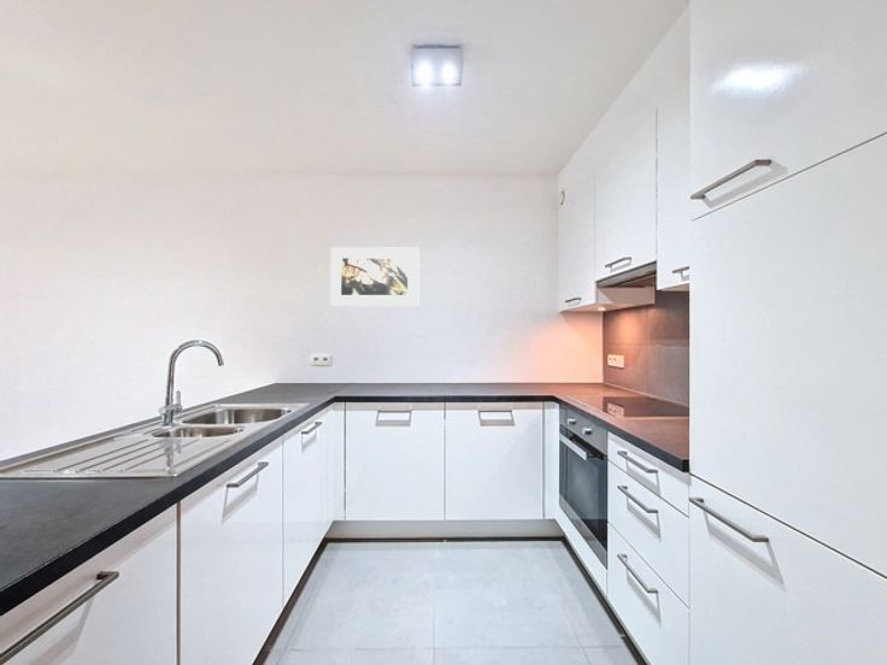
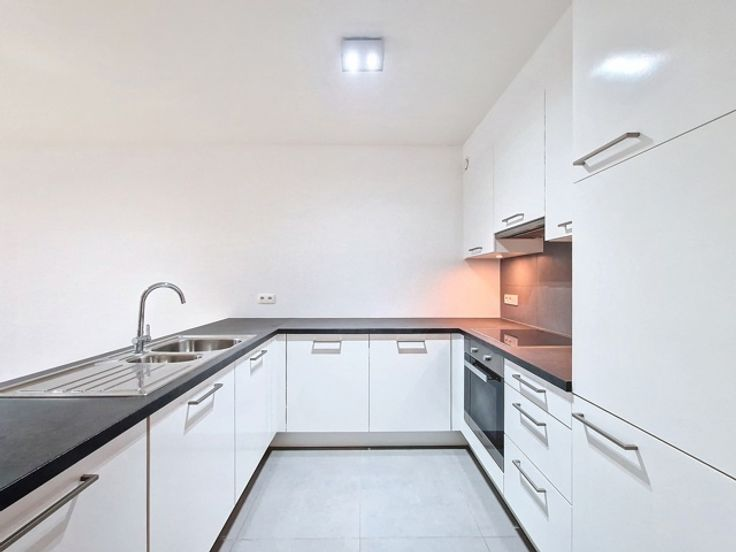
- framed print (375, 276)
